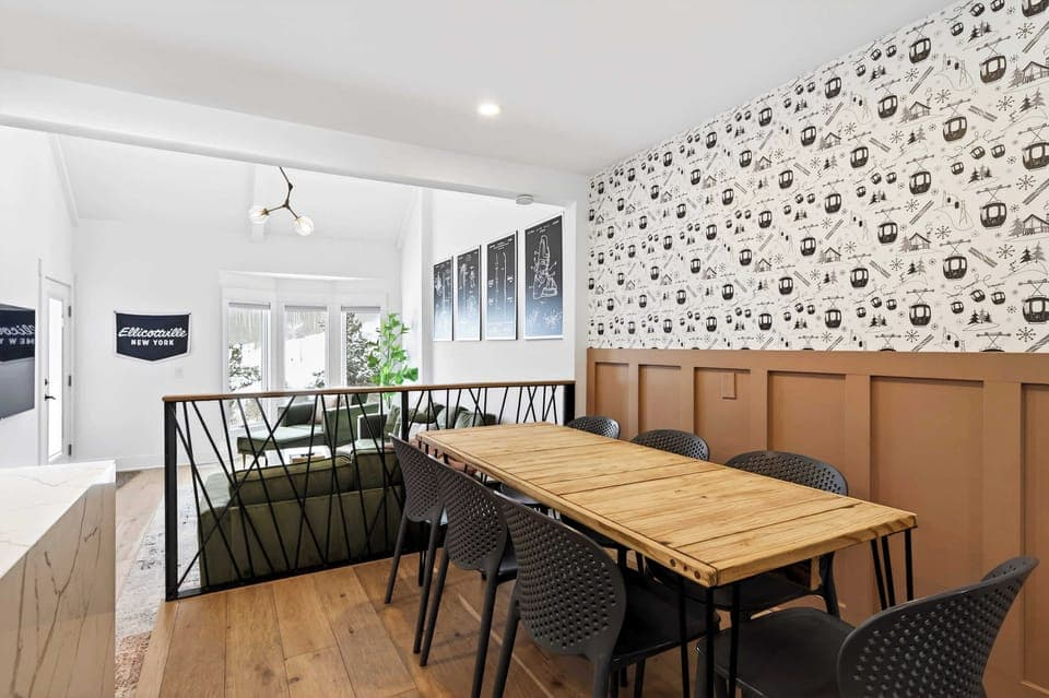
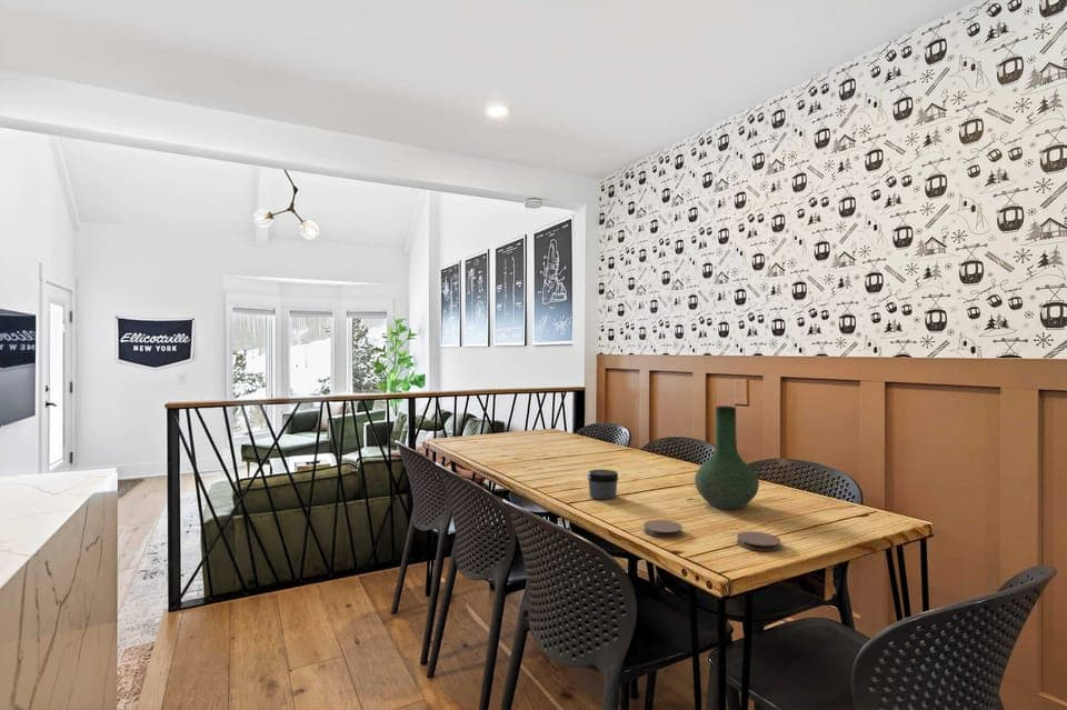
+ vase (726, 456)
+ coaster (662, 528)
+ coaster (758, 540)
+ jar (602, 483)
